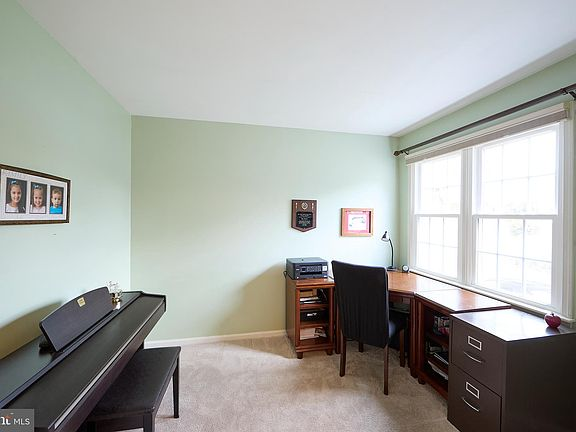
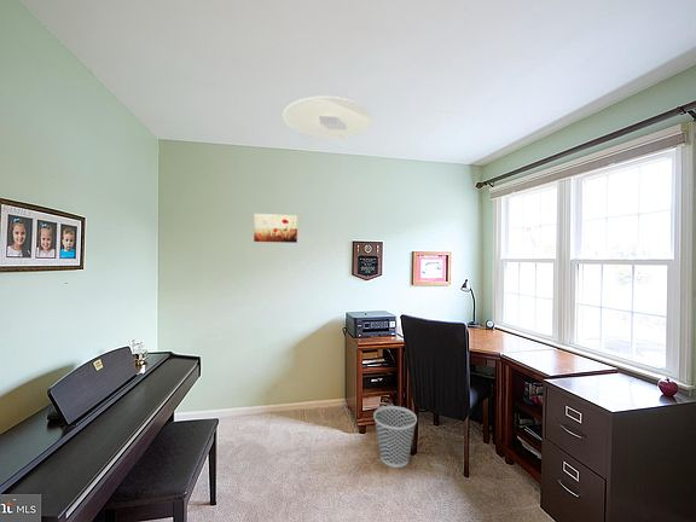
+ wall art (276, 228)
+ wastebasket (394, 436)
+ ceiling light (327, 116)
